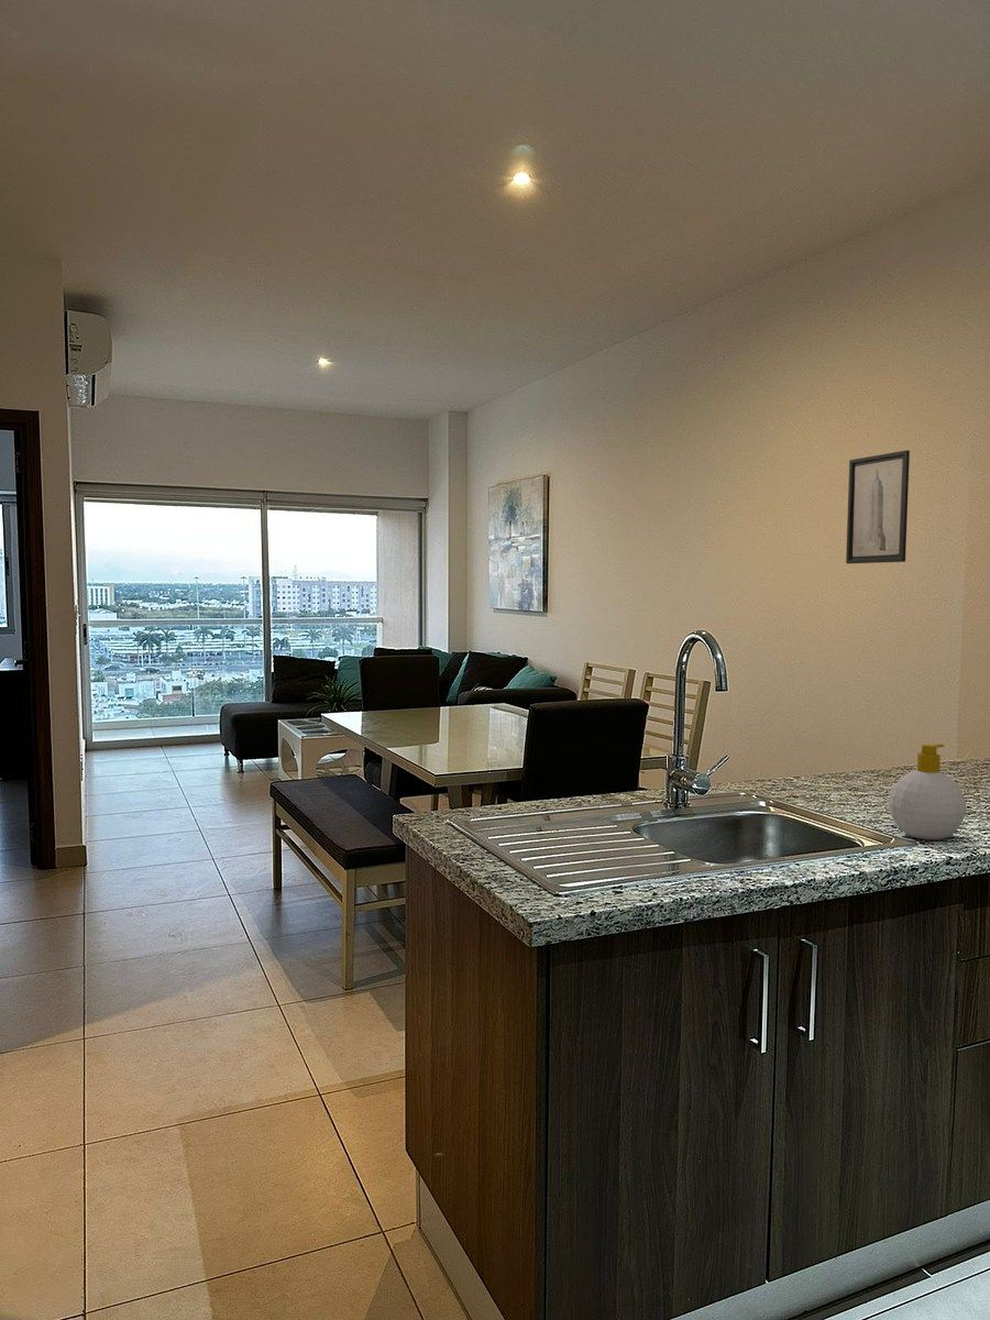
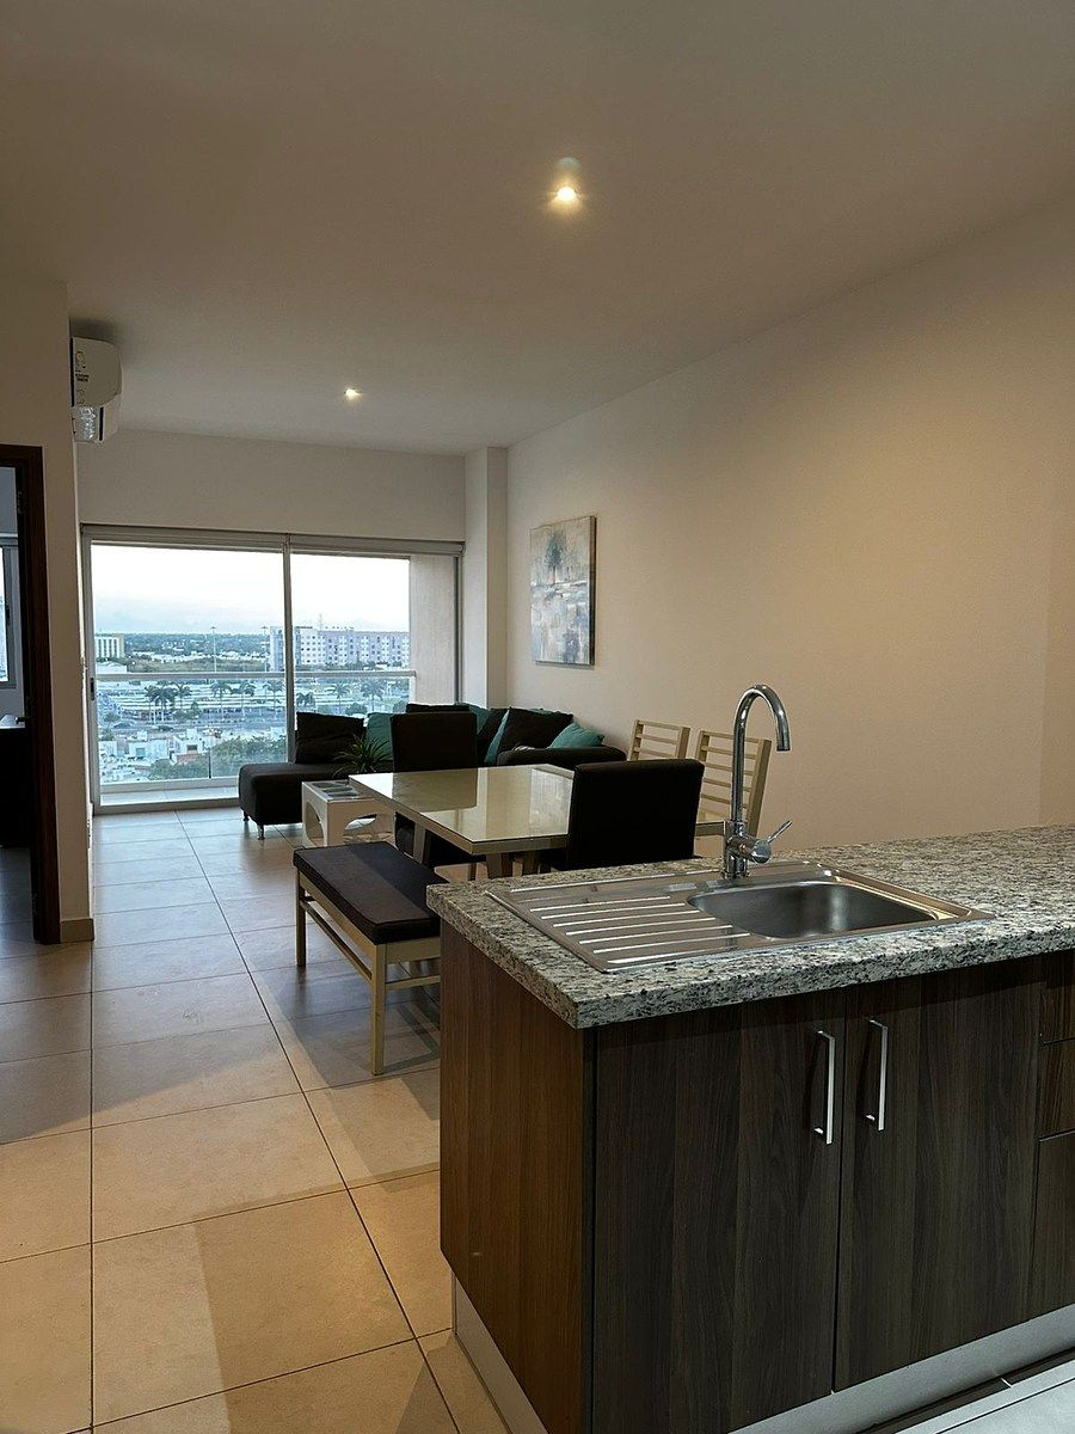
- soap bottle (927, 790)
- wall art (876, 509)
